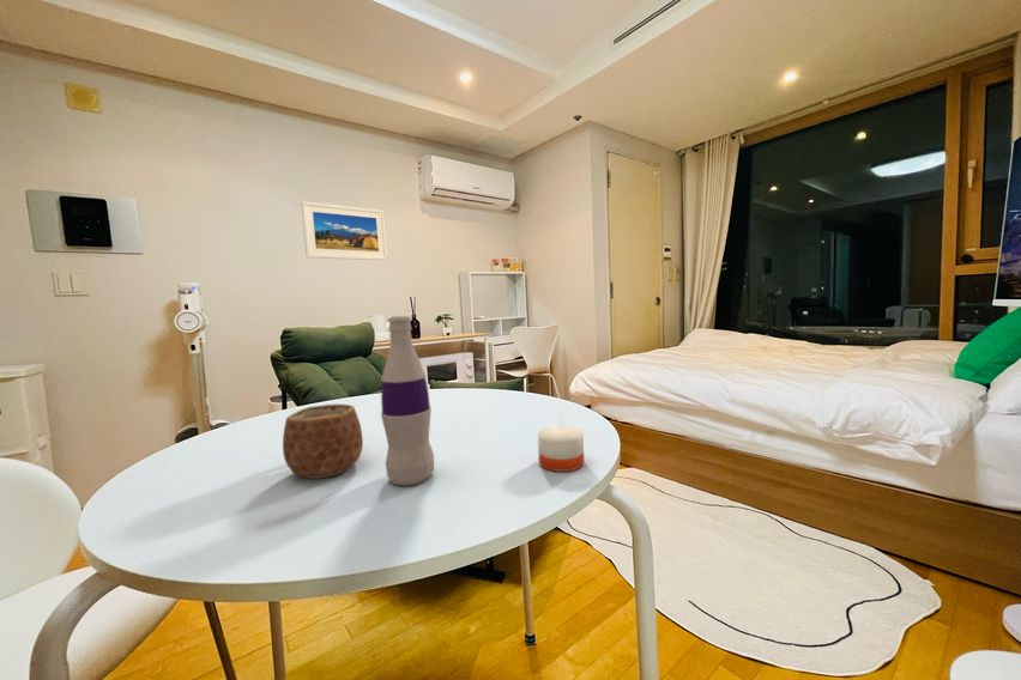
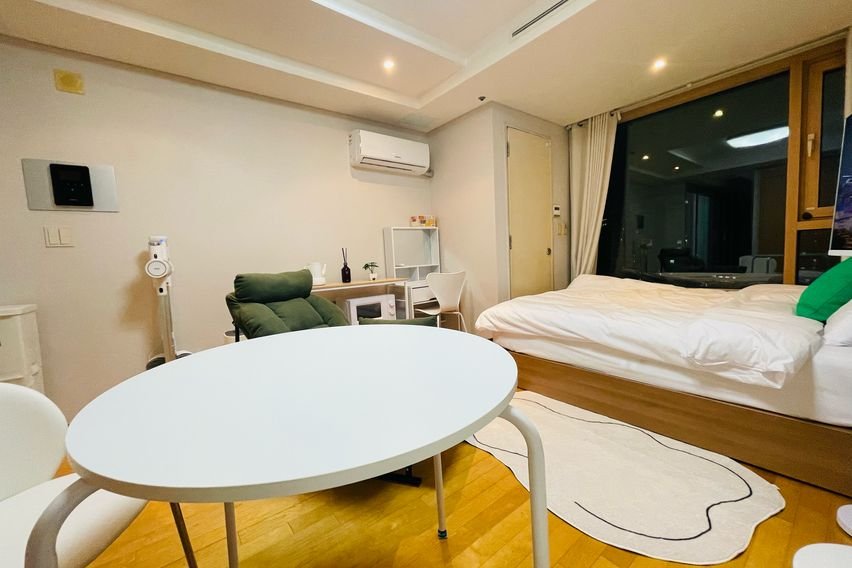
- bottle (405, 397)
- mug (330, 435)
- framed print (346, 232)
- candle (560, 431)
